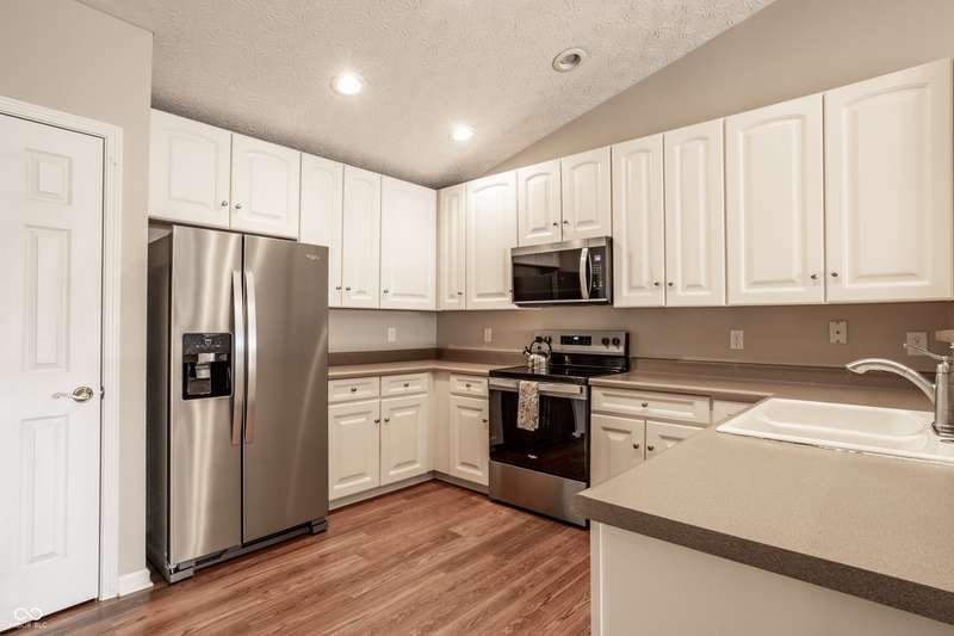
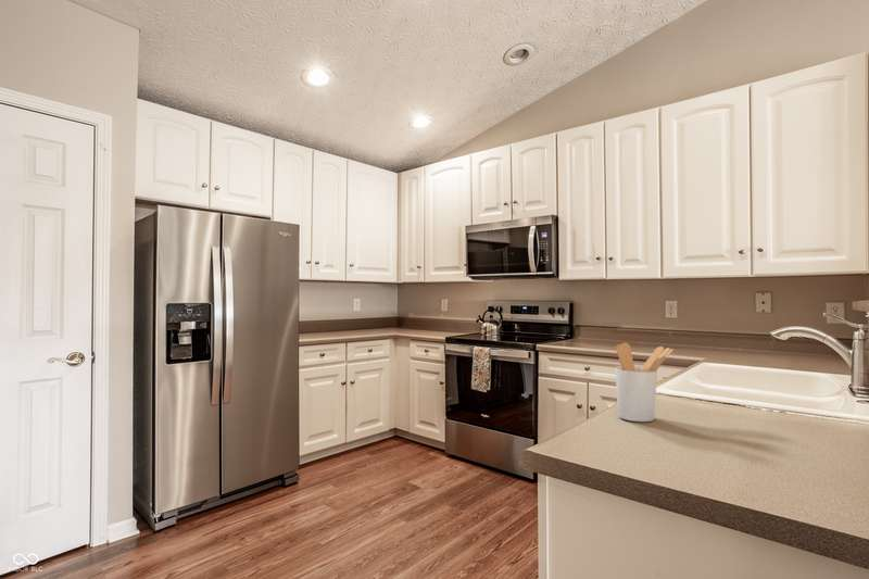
+ utensil holder (644, 380)
